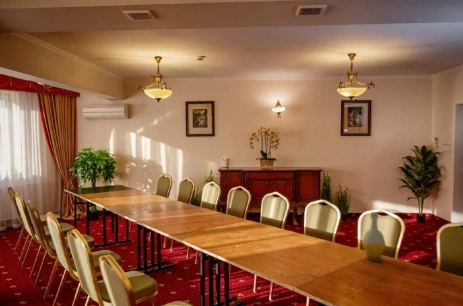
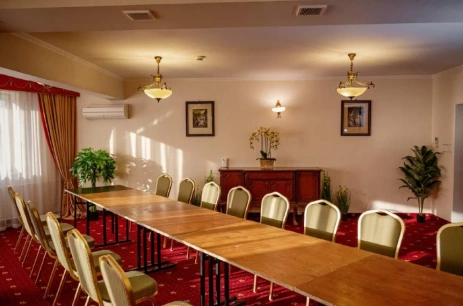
- bottle (373, 236)
